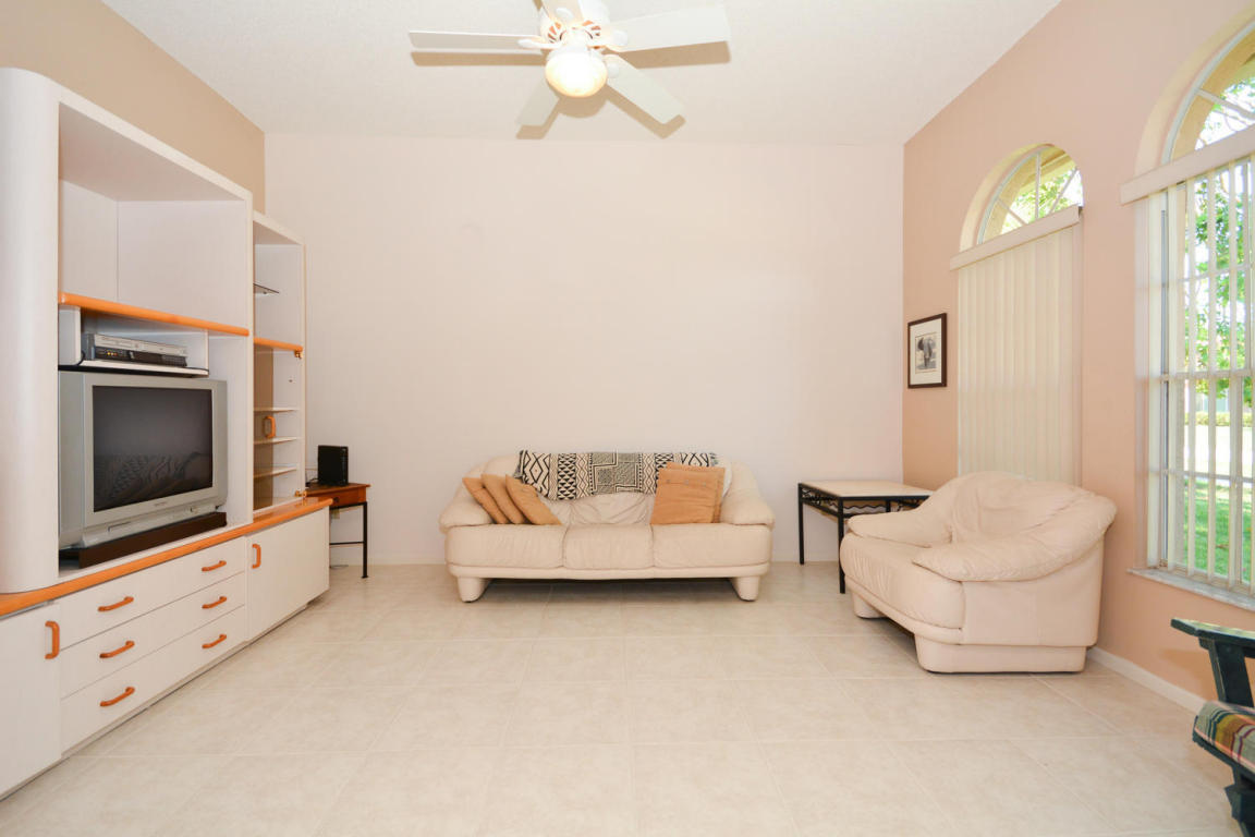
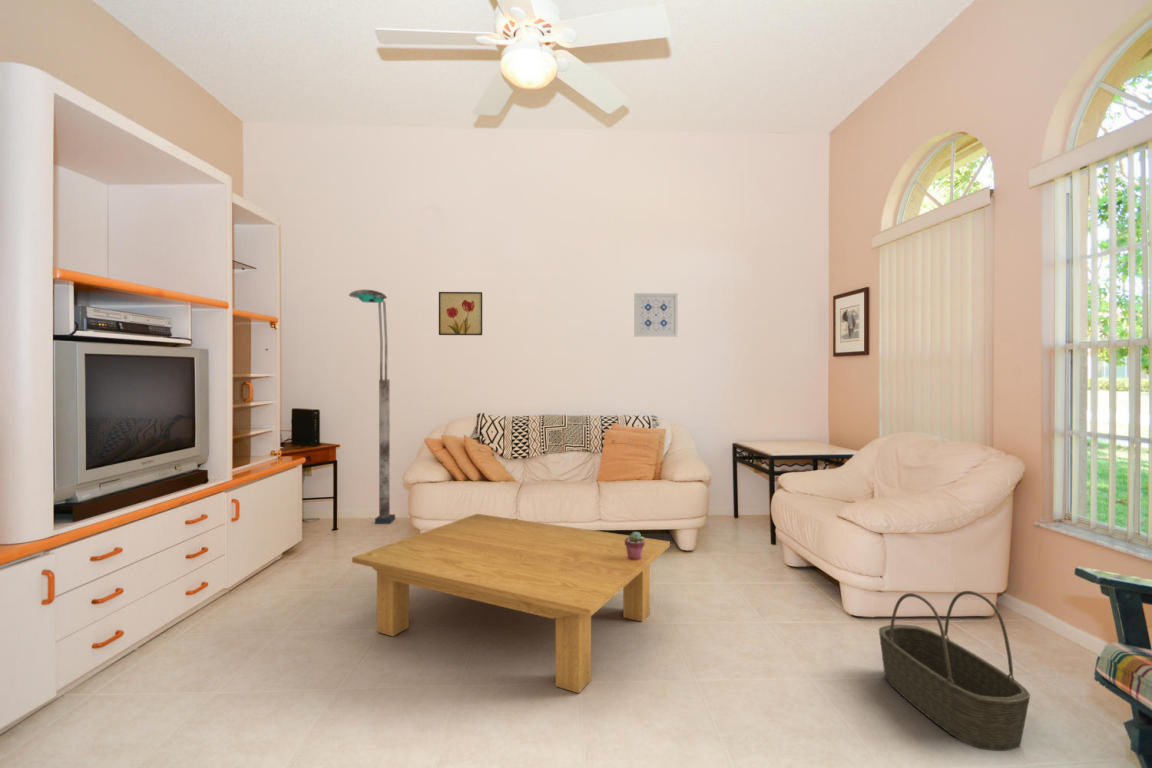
+ basket (945, 649)
+ wall art (460, 313)
+ floor lamp (379, 411)
+ coffee table (518, 585)
+ potted succulent (634, 544)
+ wall art (655, 314)
